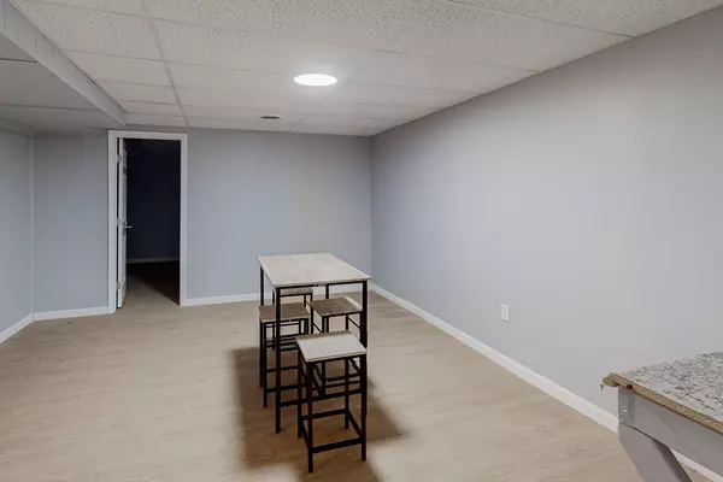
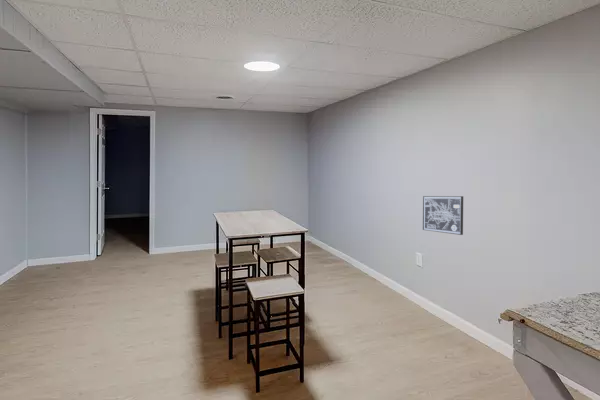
+ wall art (441, 214)
